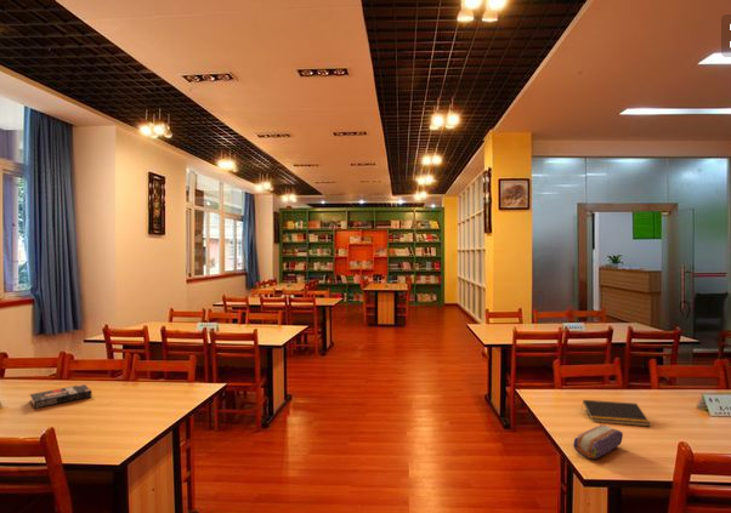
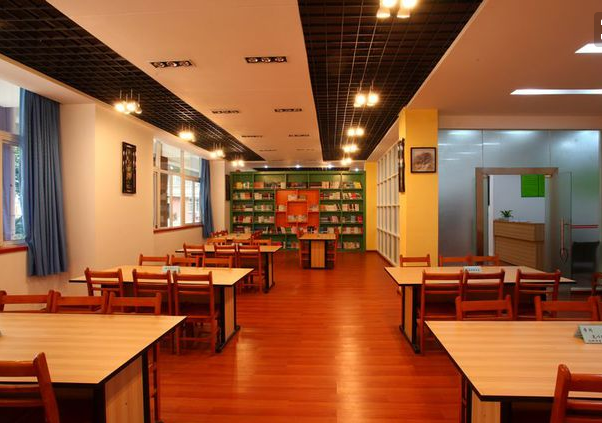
- notepad (614, 412)
- pencil case (597, 440)
- book (61, 395)
